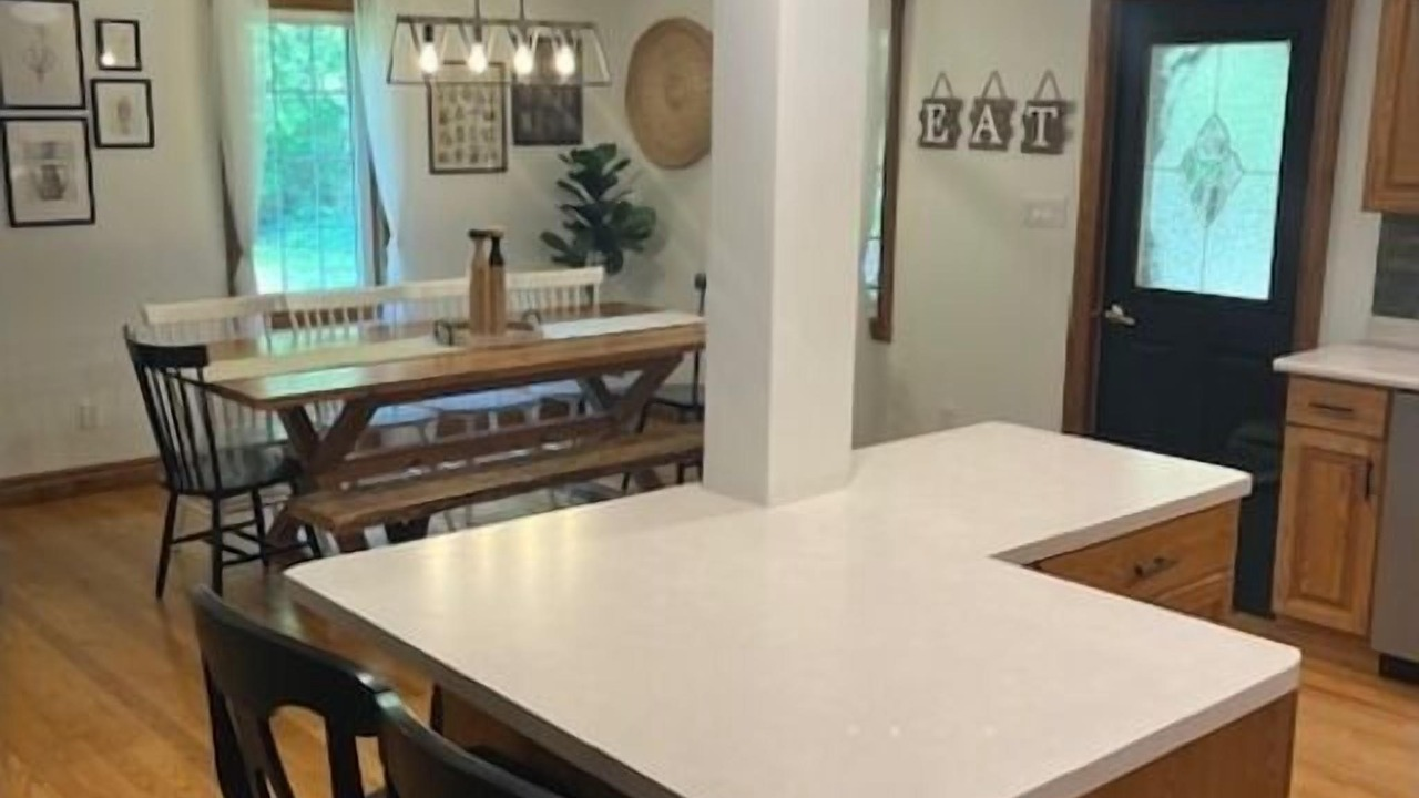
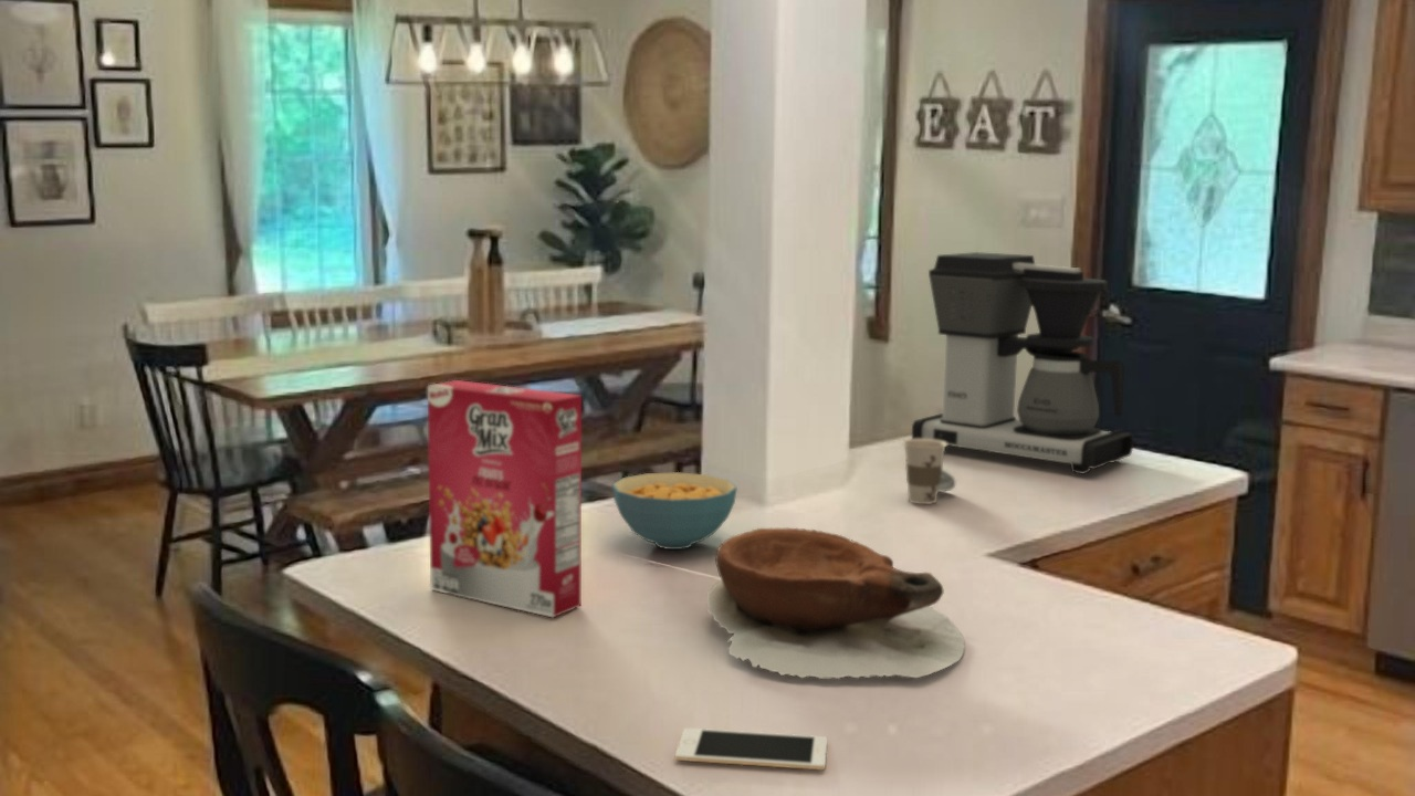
+ cereal box (503, 495)
+ coffee maker (1029, 354)
+ cell phone (752, 748)
+ cup (927, 469)
+ cereal bowl (673, 514)
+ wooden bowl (835, 591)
